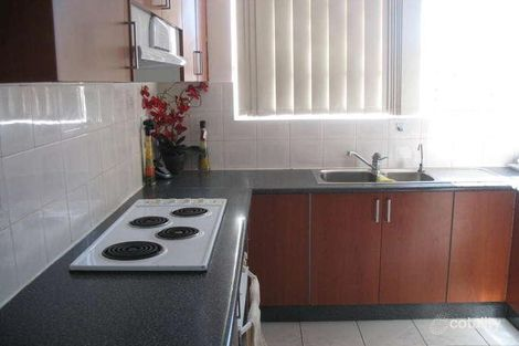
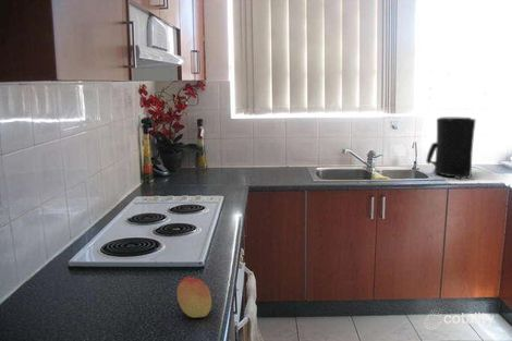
+ fruit (194, 295)
+ coffee maker (449, 146)
